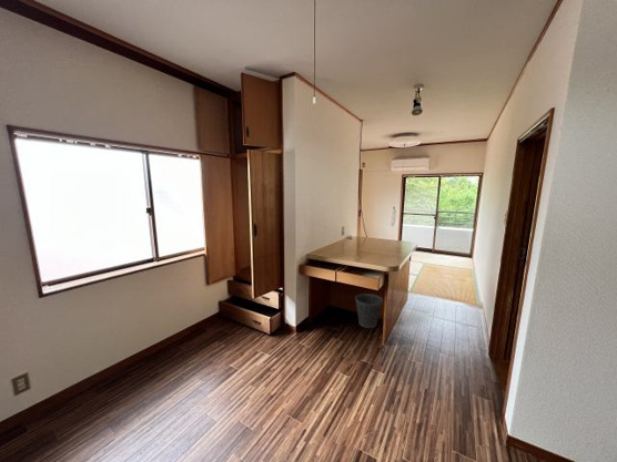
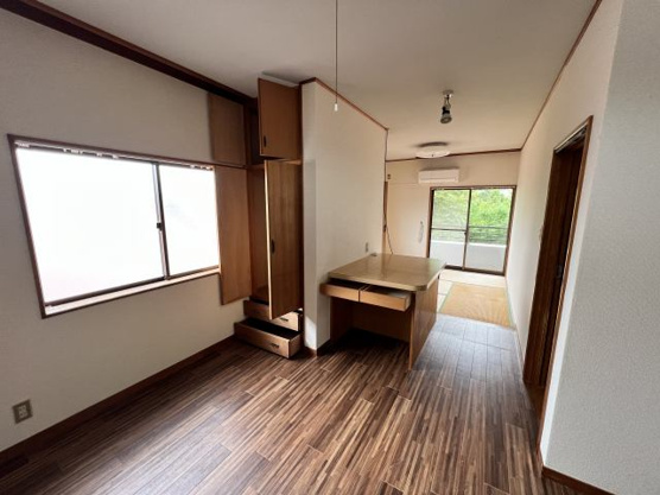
- wastebasket (367, 310)
